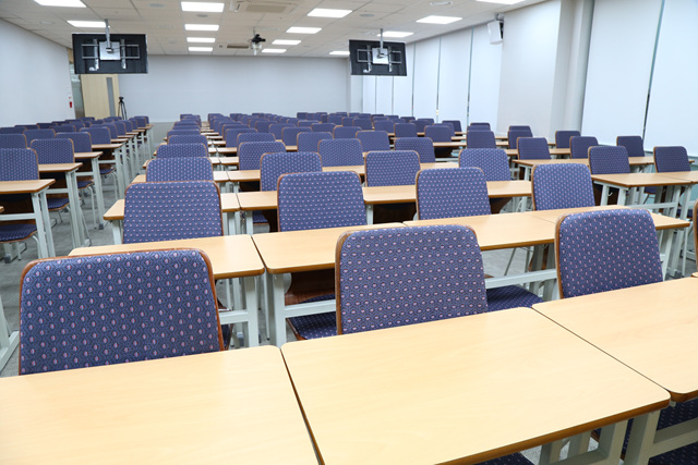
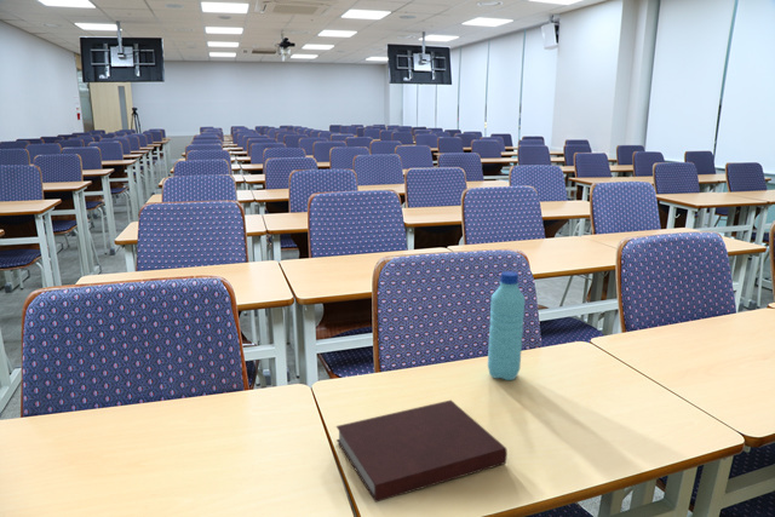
+ water bottle (506, 324)
+ notebook (418, 444)
